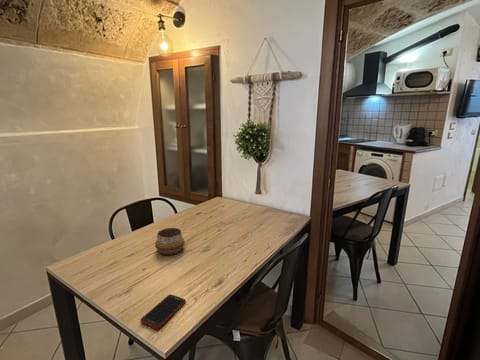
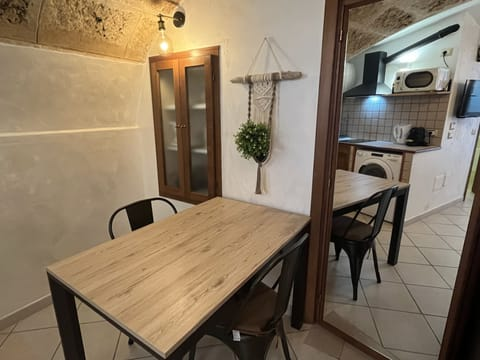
- cell phone (164, 310)
- decorative bowl (169, 241)
